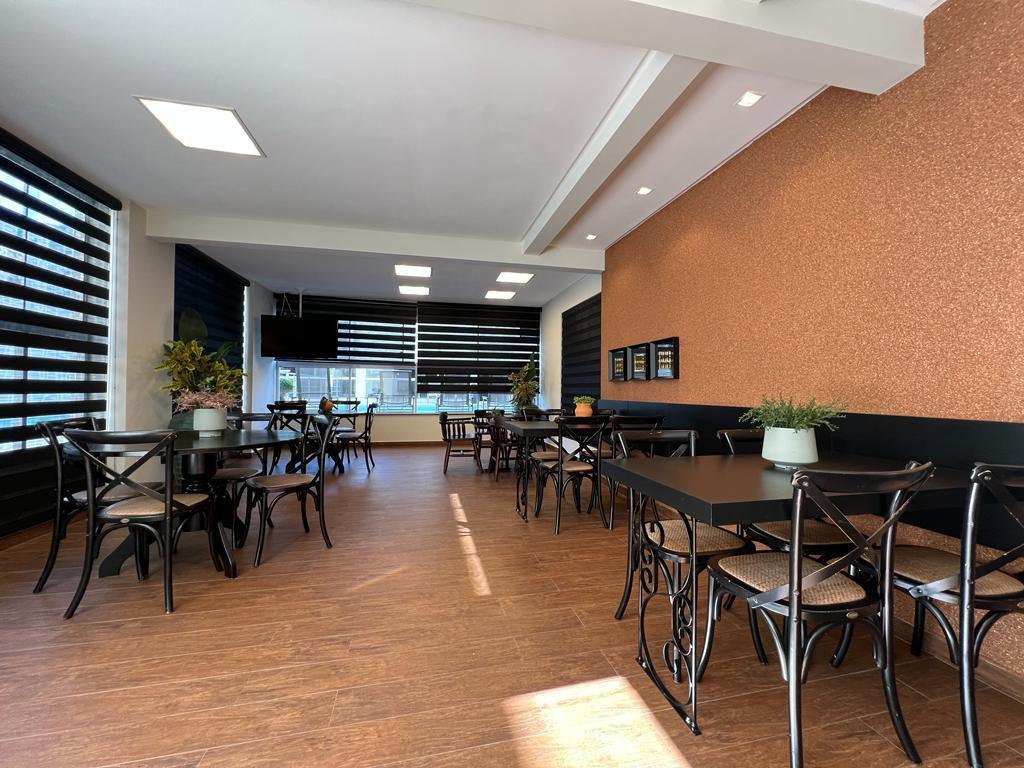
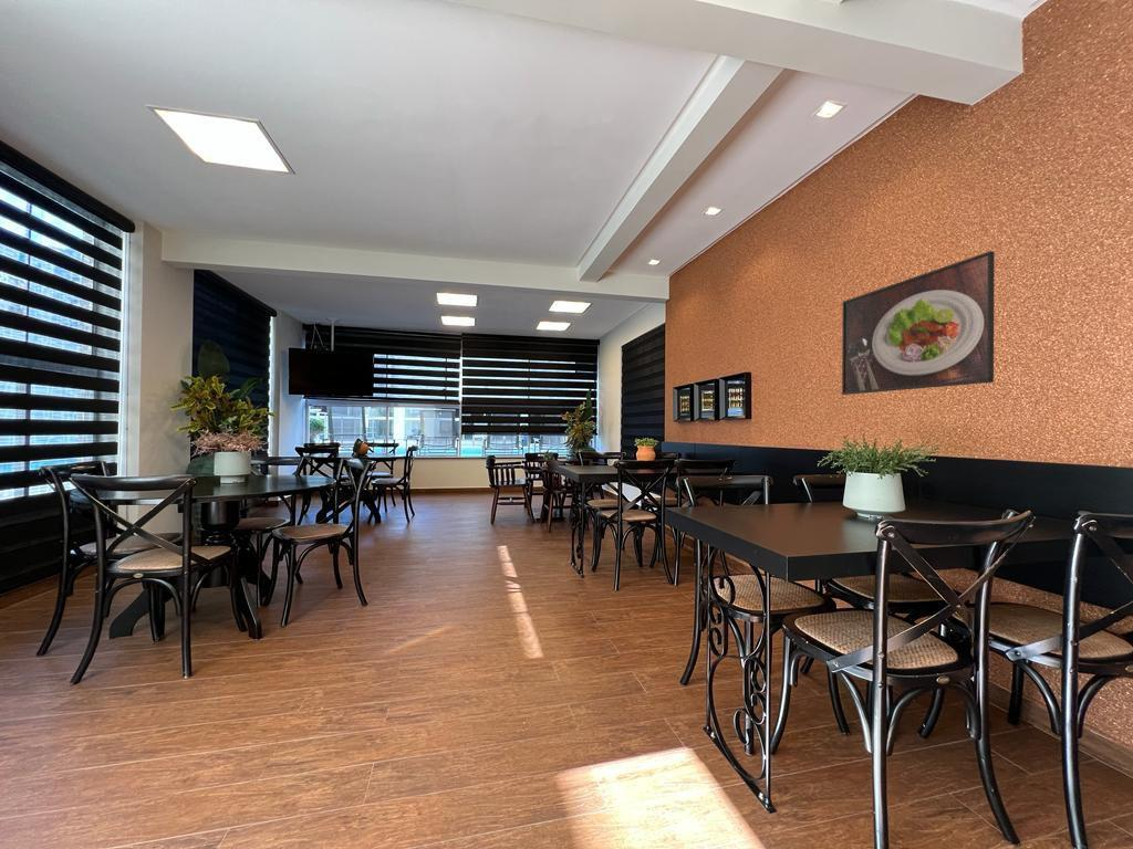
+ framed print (905, 335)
